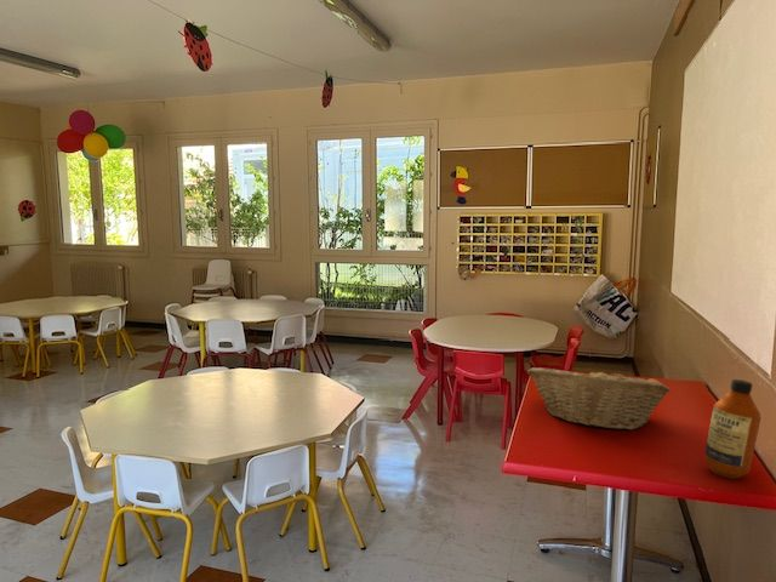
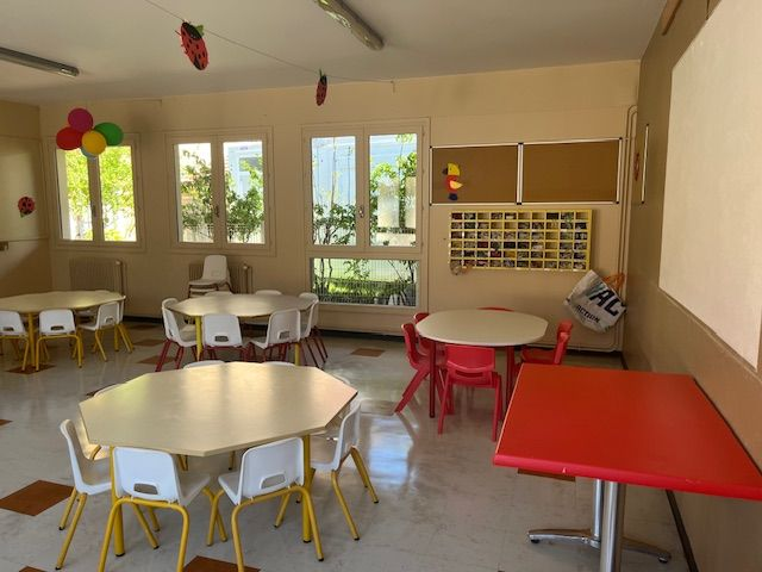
- bottle (732, 427)
- fruit basket (594, 389)
